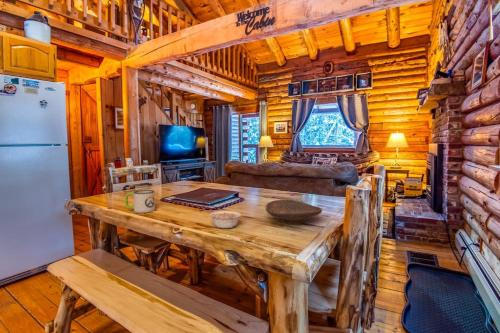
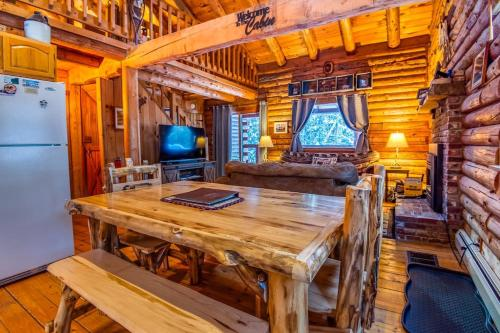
- mug (140, 201)
- legume (226, 218)
- decorative bowl (293, 212)
